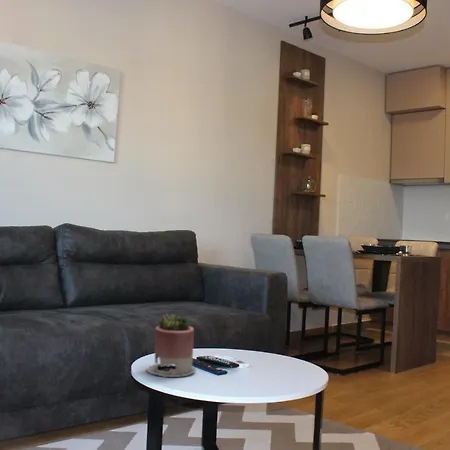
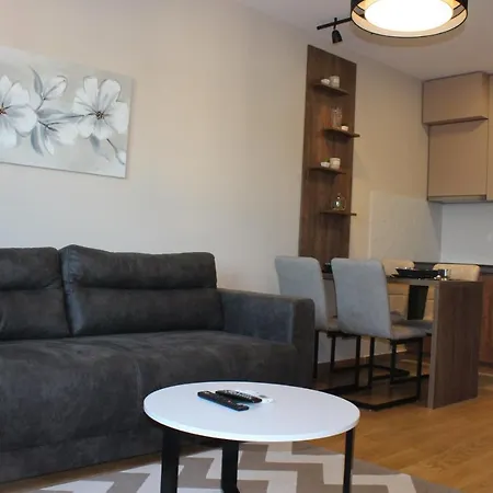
- succulent planter (172, 342)
